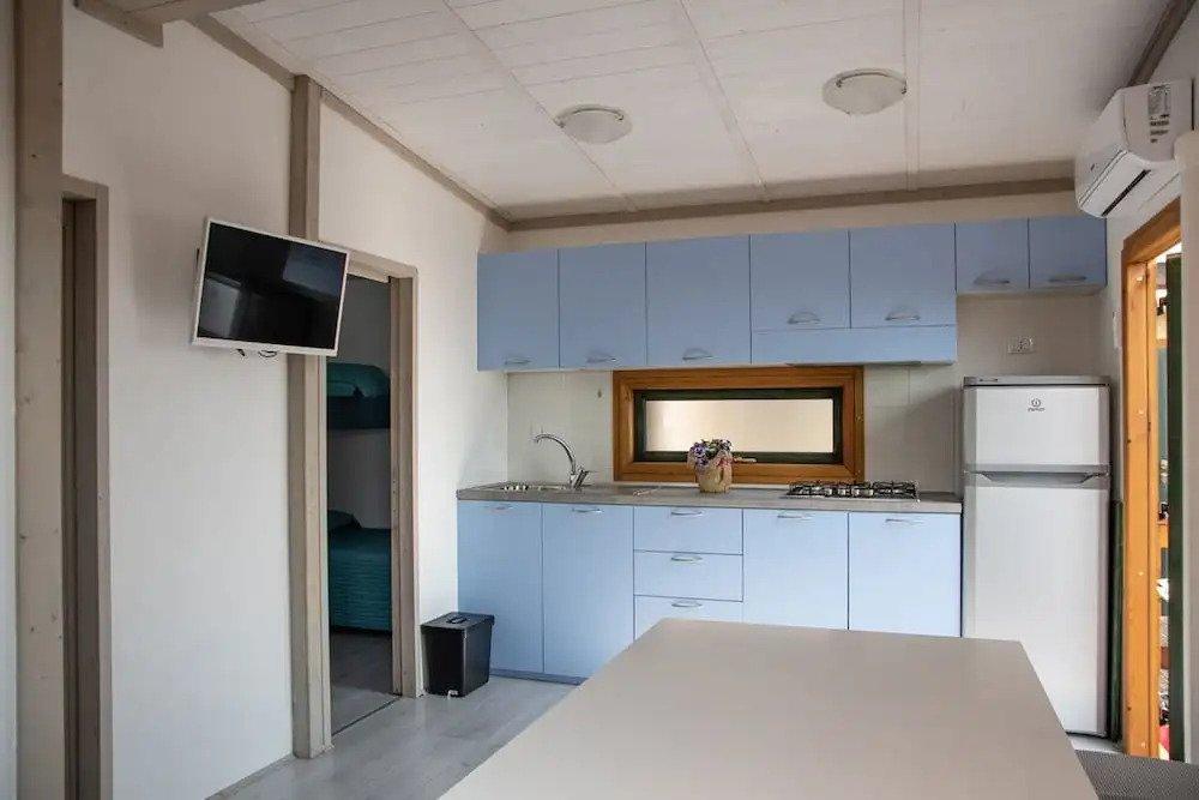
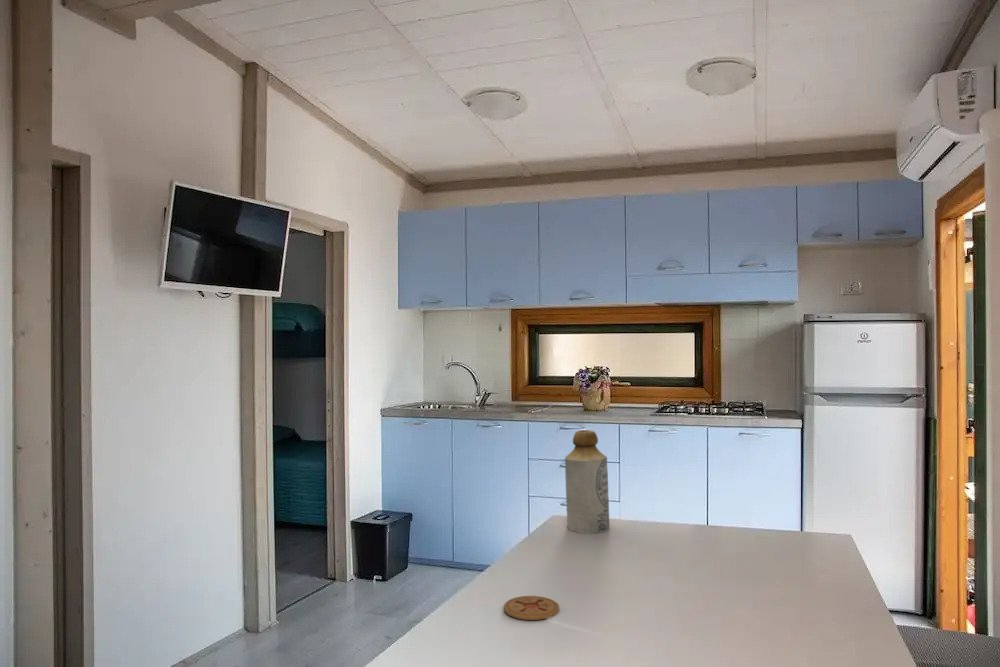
+ coaster (531, 607)
+ bottle (587, 479)
